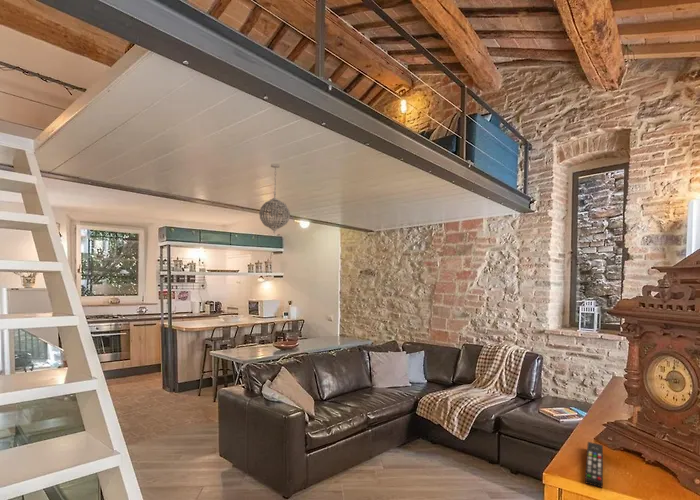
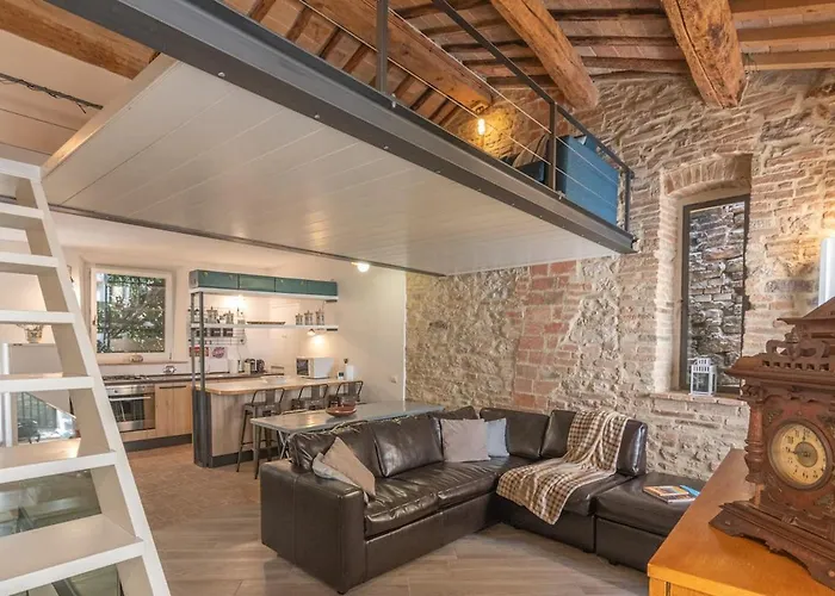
- remote control (594, 462)
- pendant light (274, 199)
